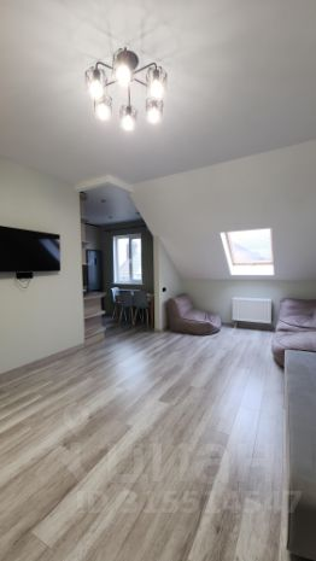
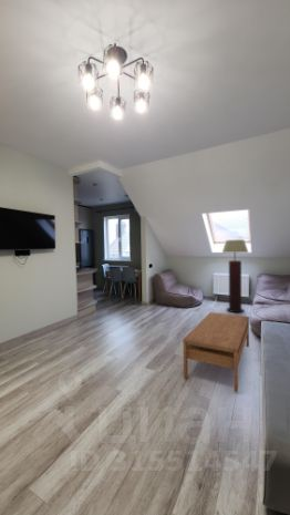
+ floor lamp (235, 275)
+ coffee table (220, 342)
